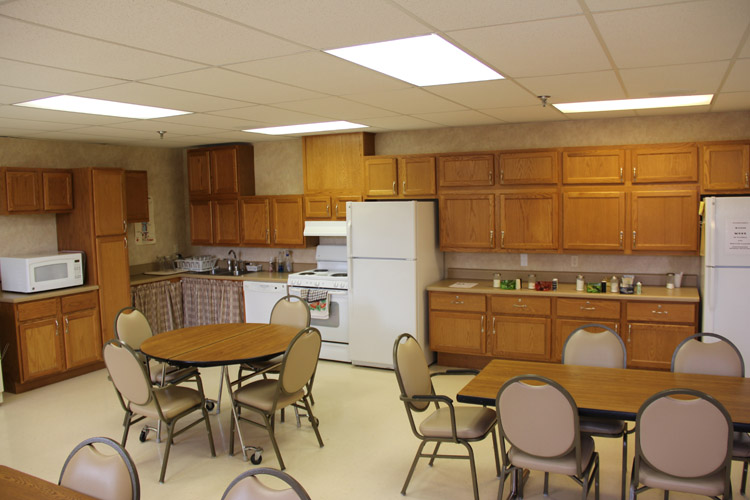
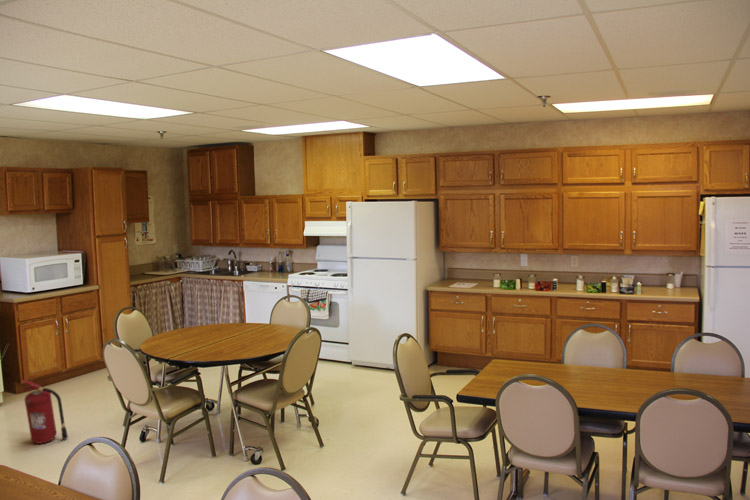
+ fire extinguisher (44, 409)
